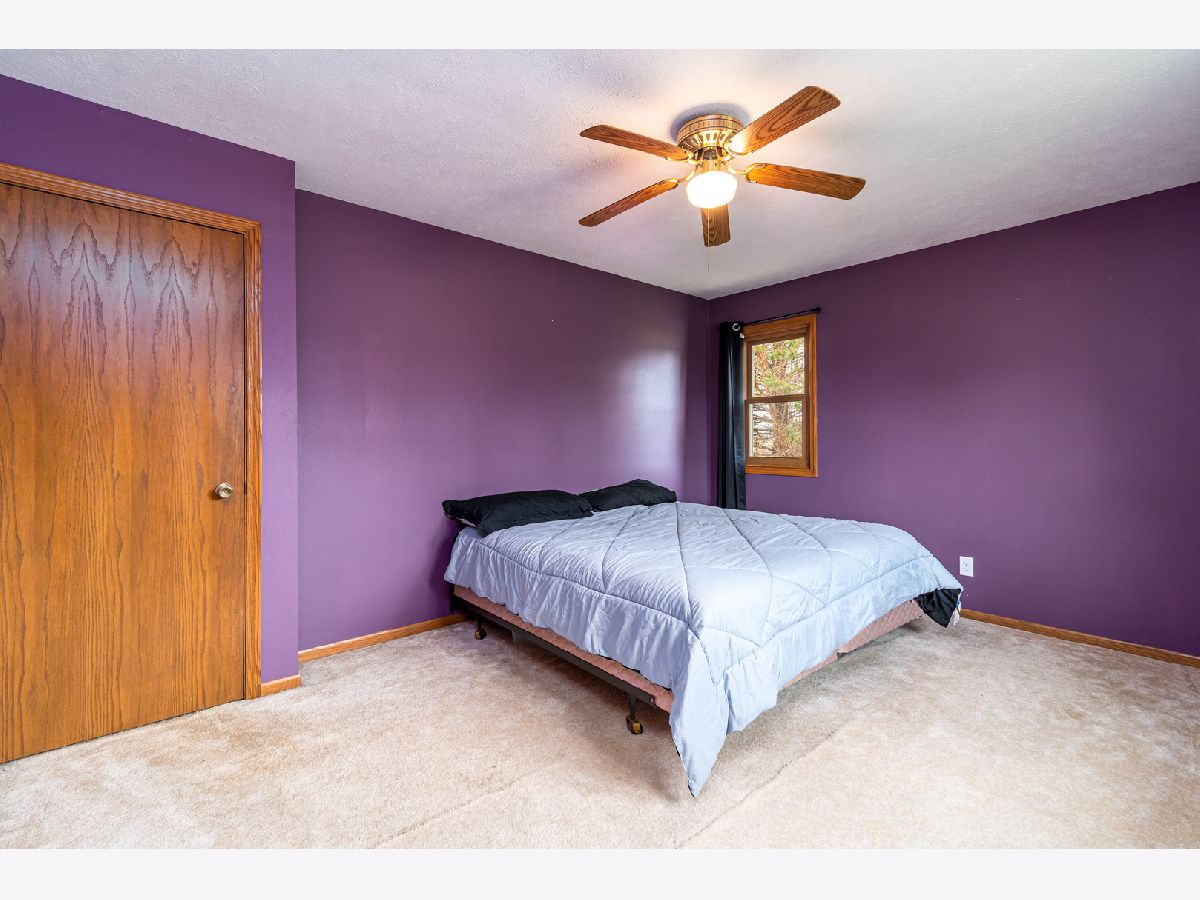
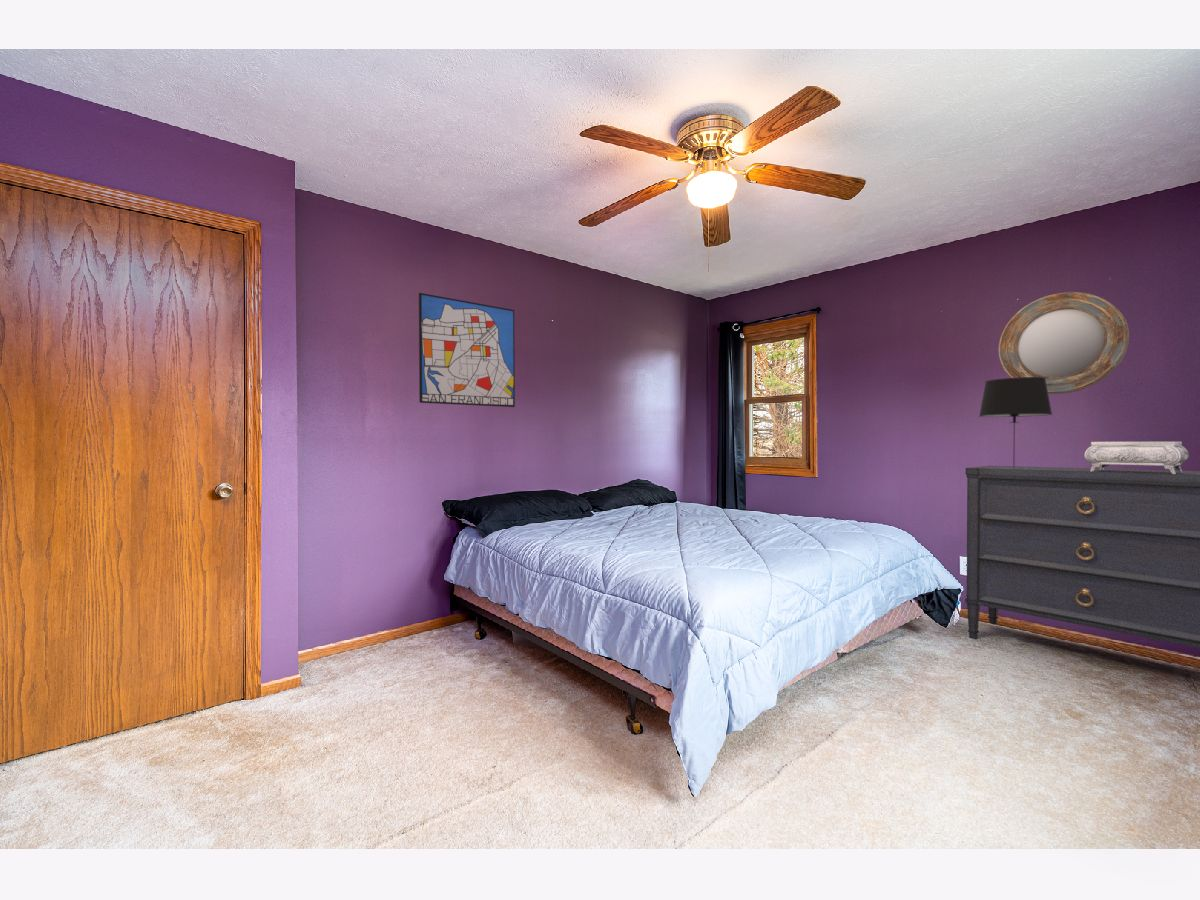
+ table lamp (1014, 423)
+ home mirror (1059, 343)
+ dresser (1093, 562)
+ wall art (469, 353)
+ jewelry box (1135, 456)
